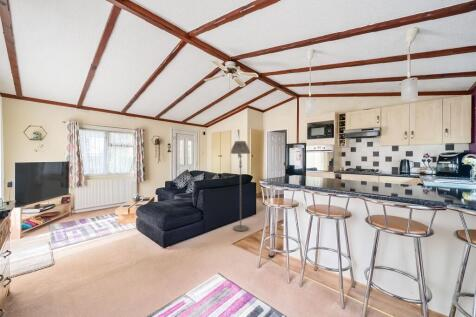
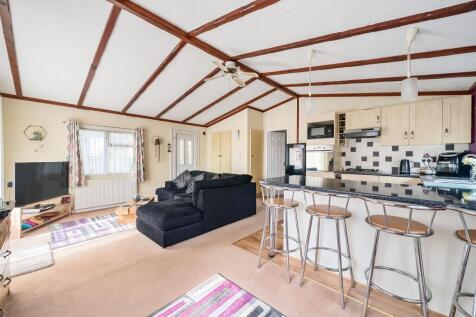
- floor lamp (240, 184)
